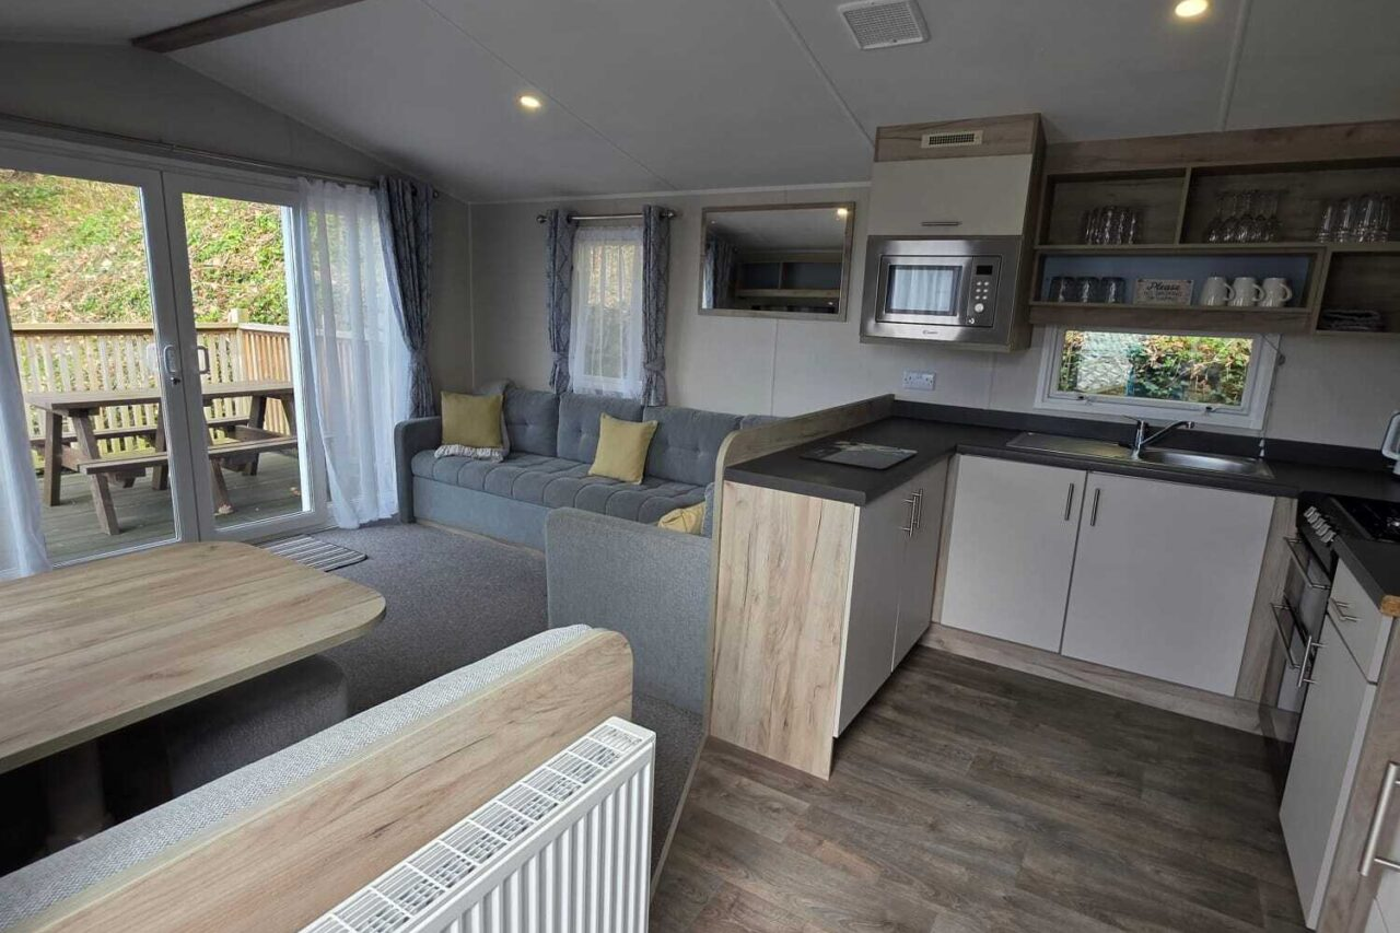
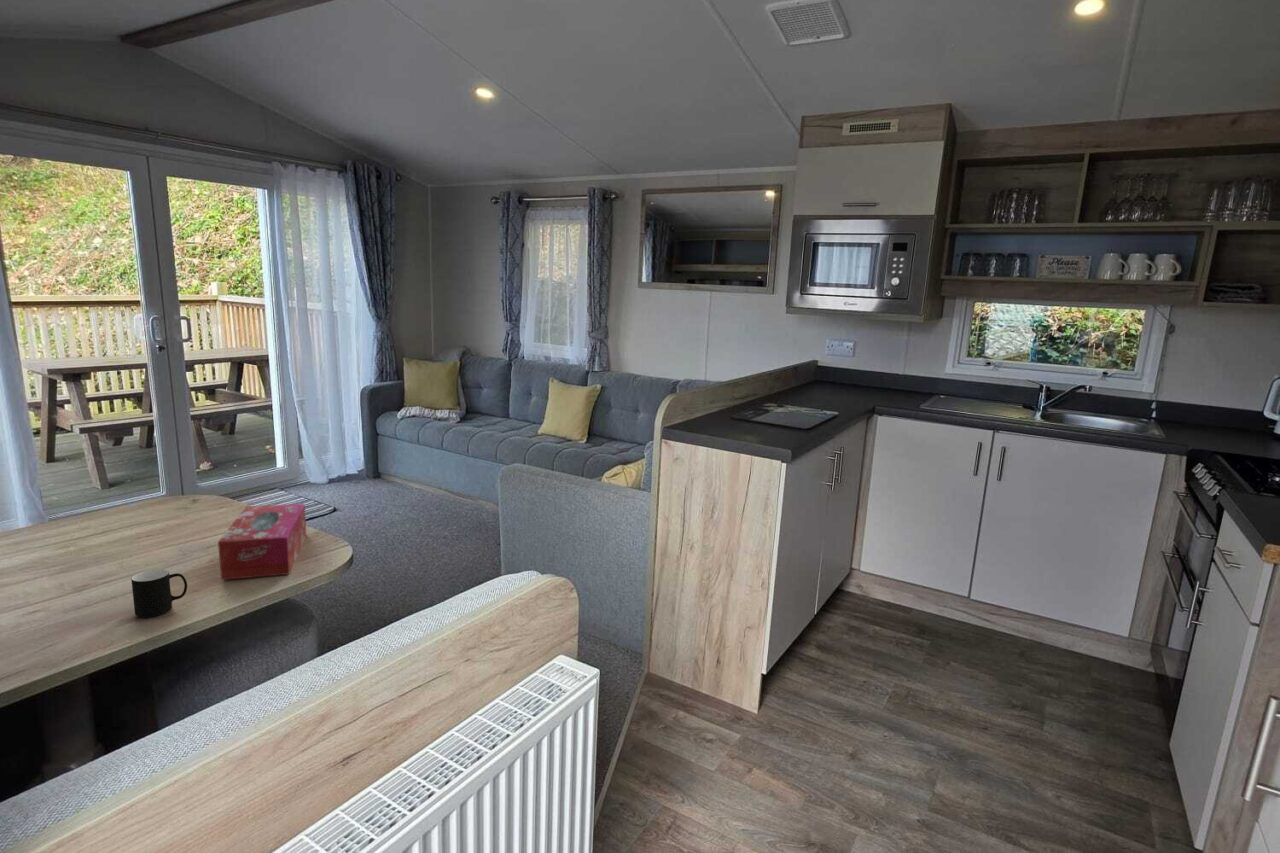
+ cup (160, 591)
+ tissue box (266, 538)
